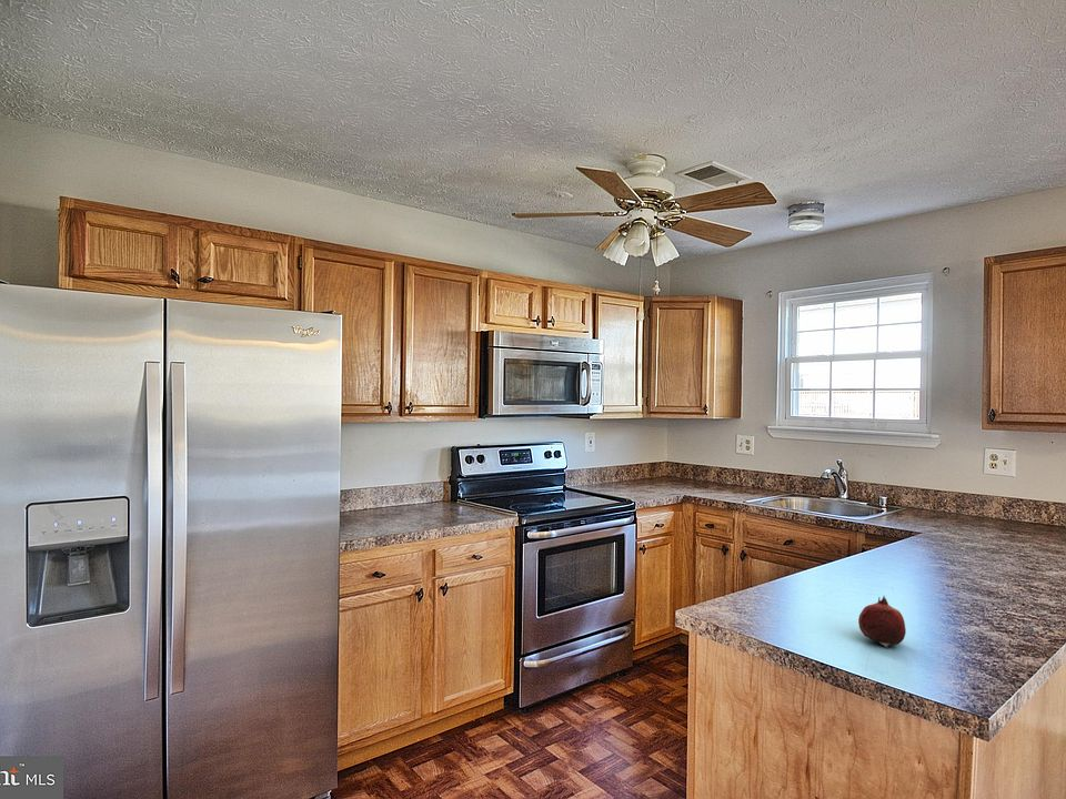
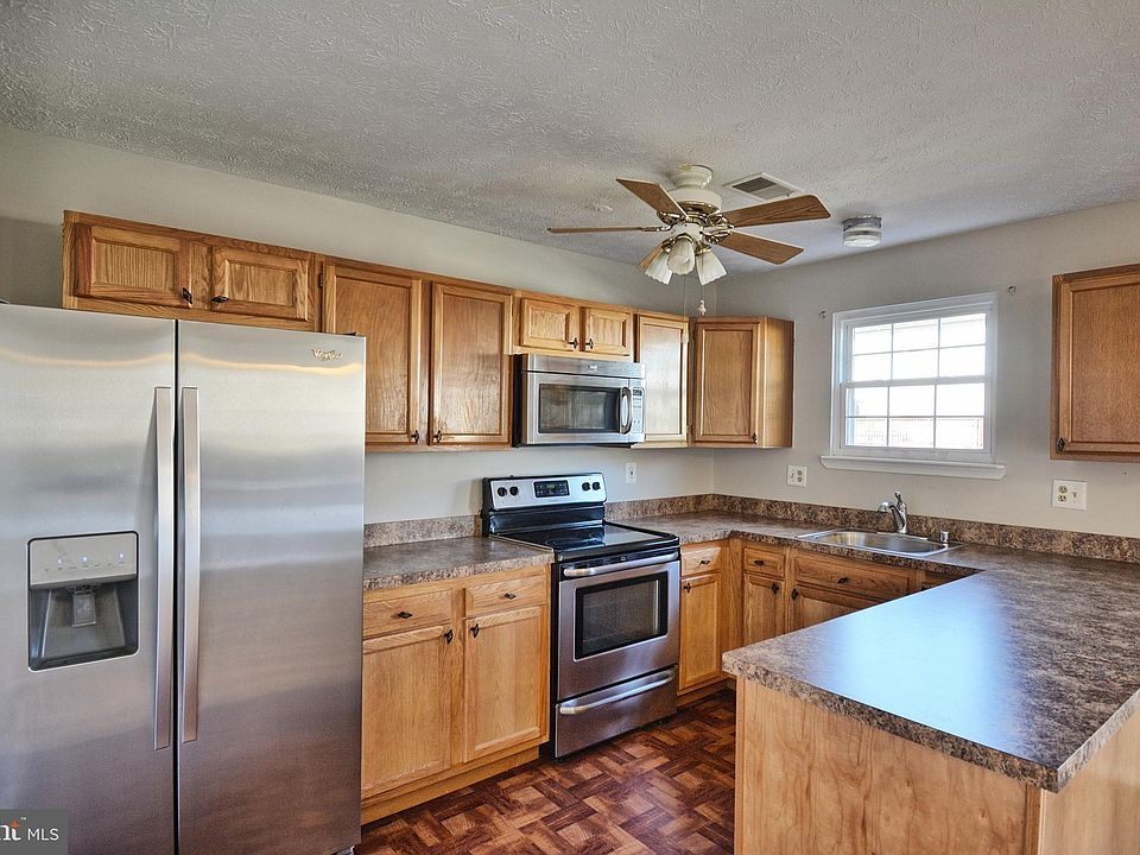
- fruit (882, 619)
